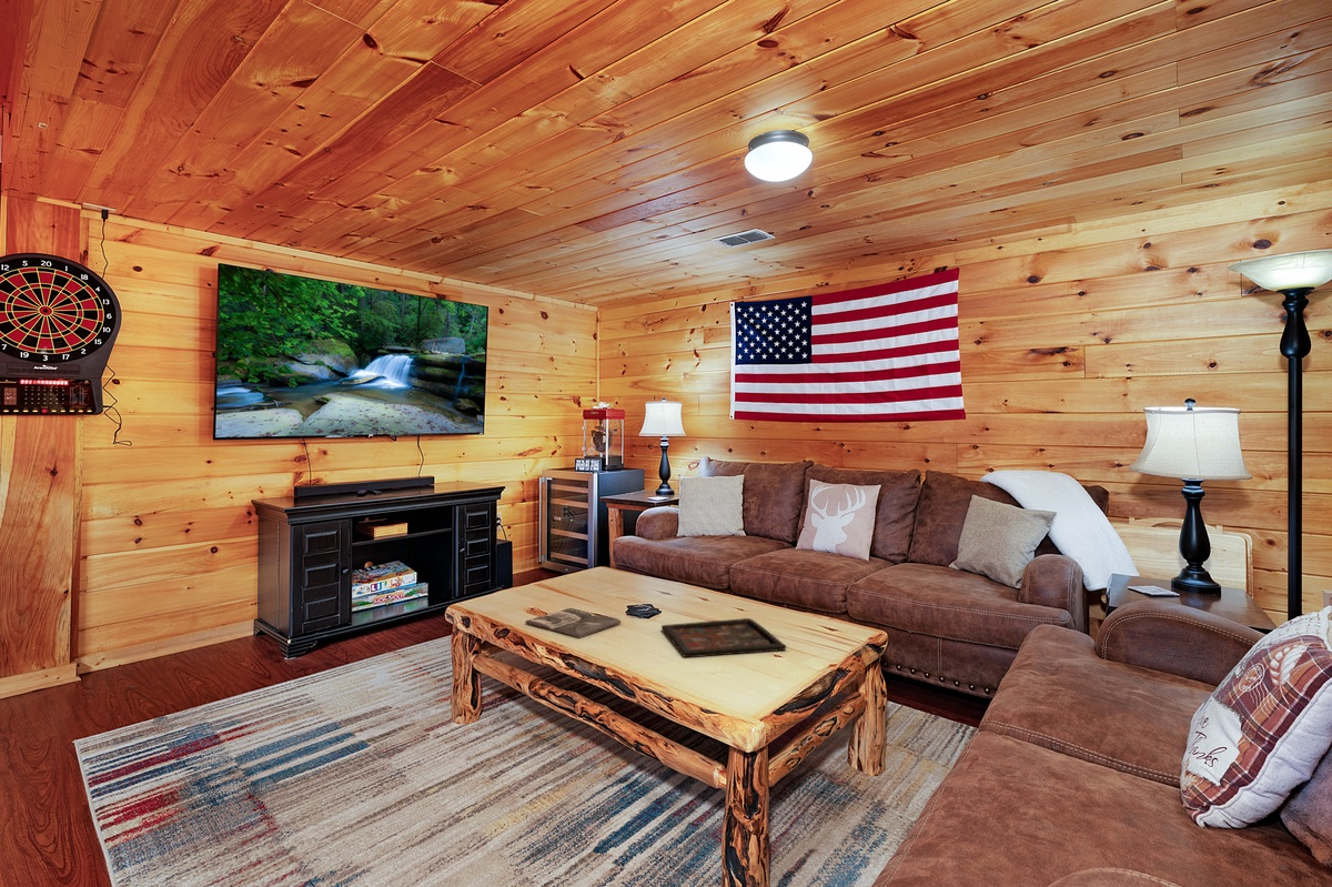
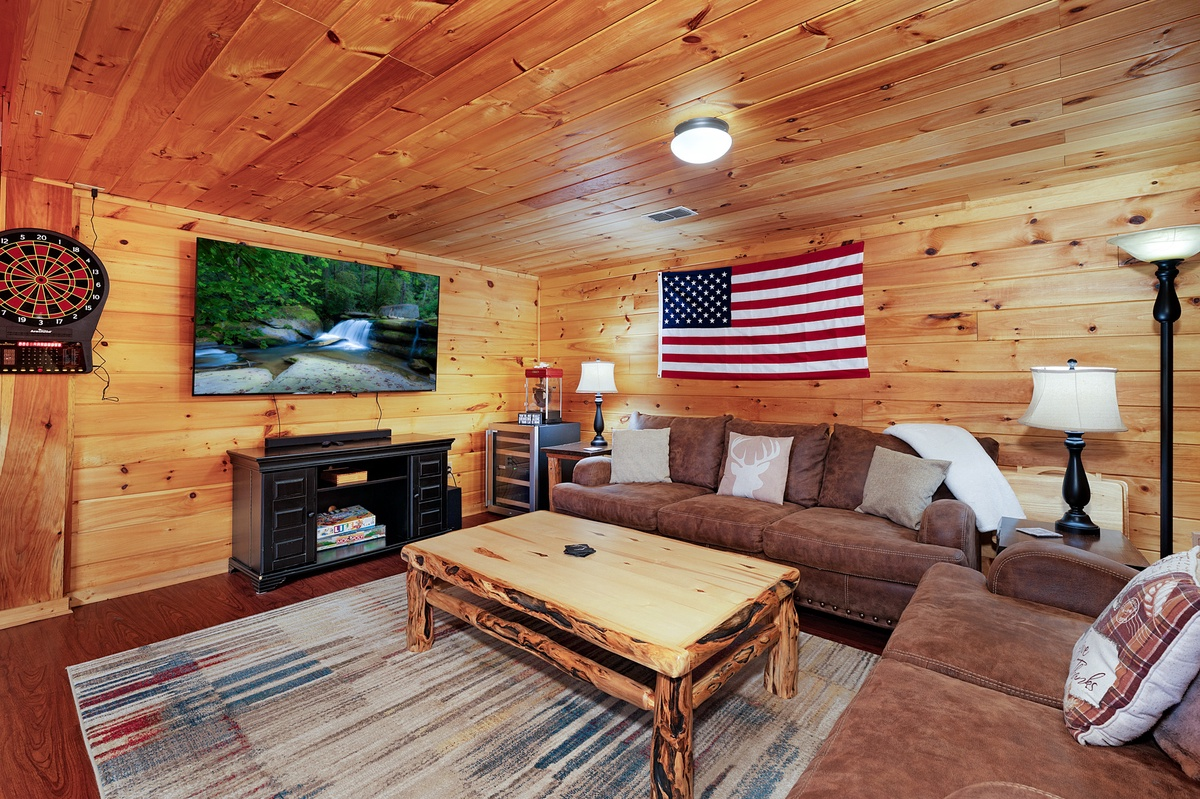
- decorative tray (720, 636)
- magazine (573, 621)
